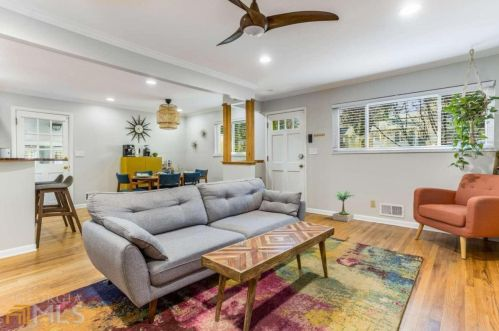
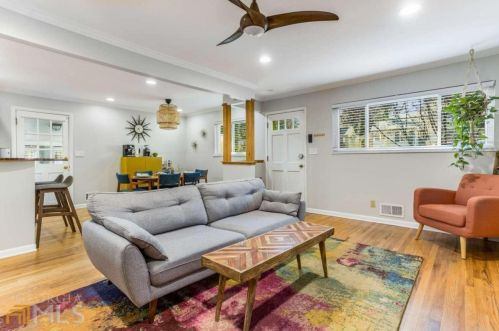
- potted plant (343, 205)
